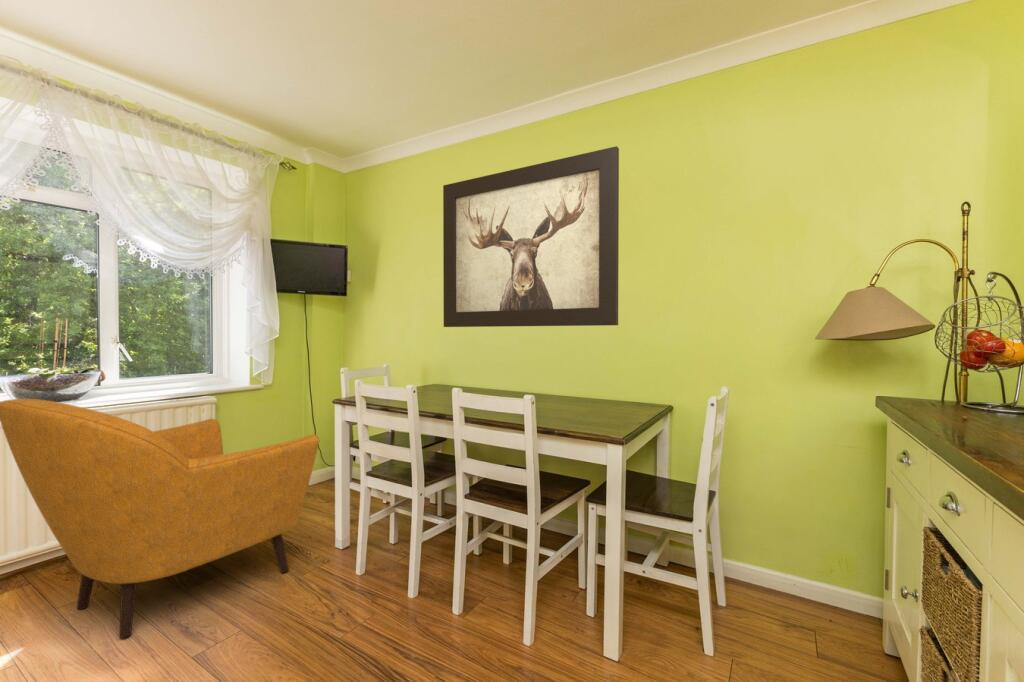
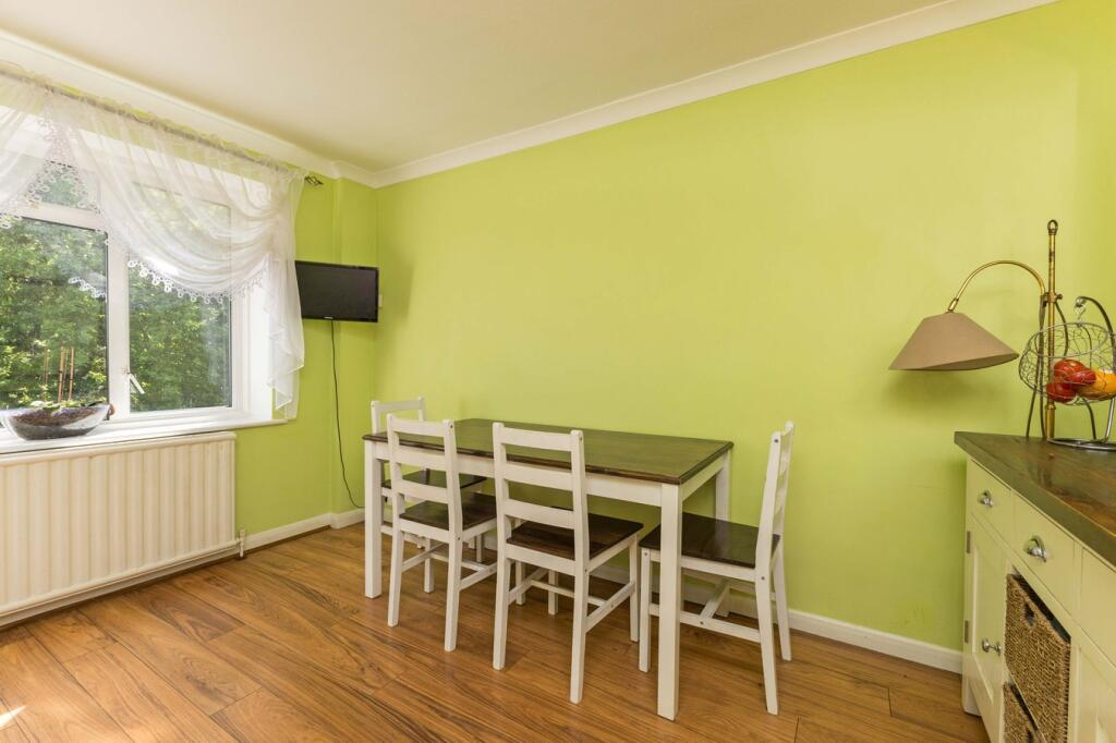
- armchair (161, 492)
- wall art (521, 247)
